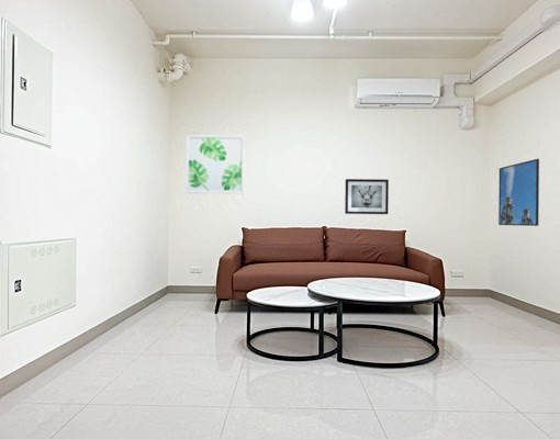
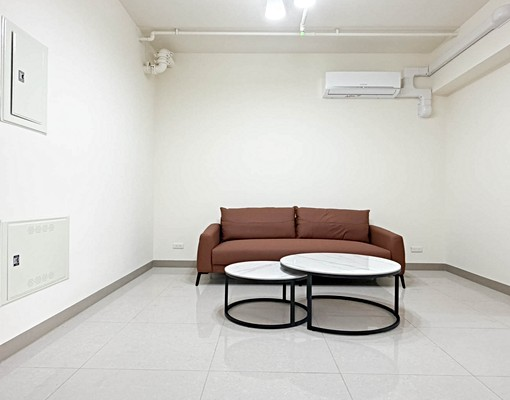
- wall art (215, 165)
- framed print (517, 194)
- wall art (366, 196)
